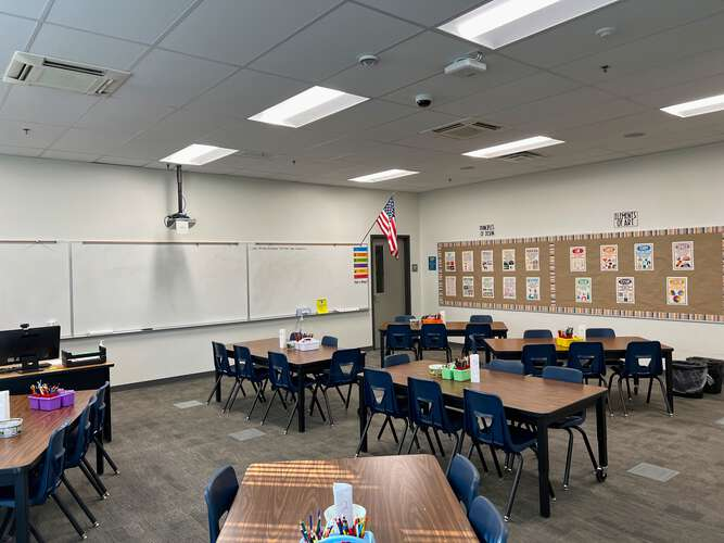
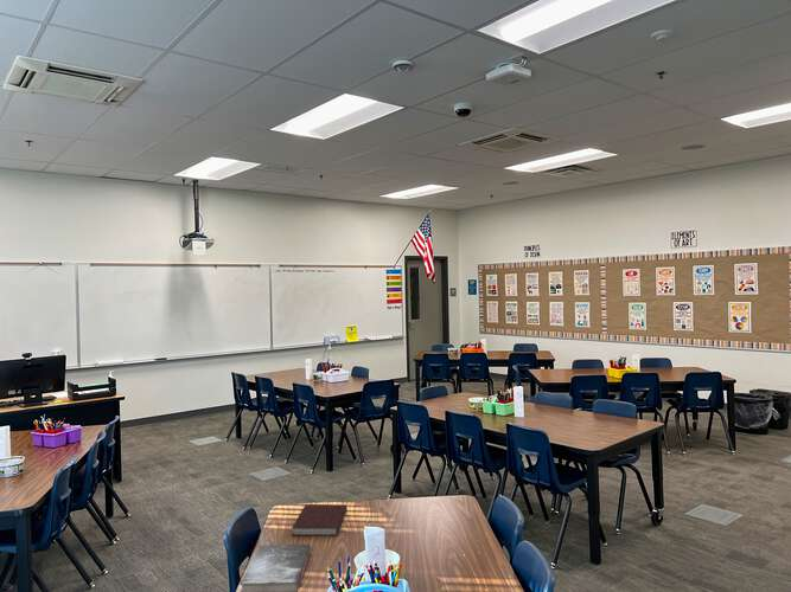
+ book (278, 567)
+ notebook (320, 519)
